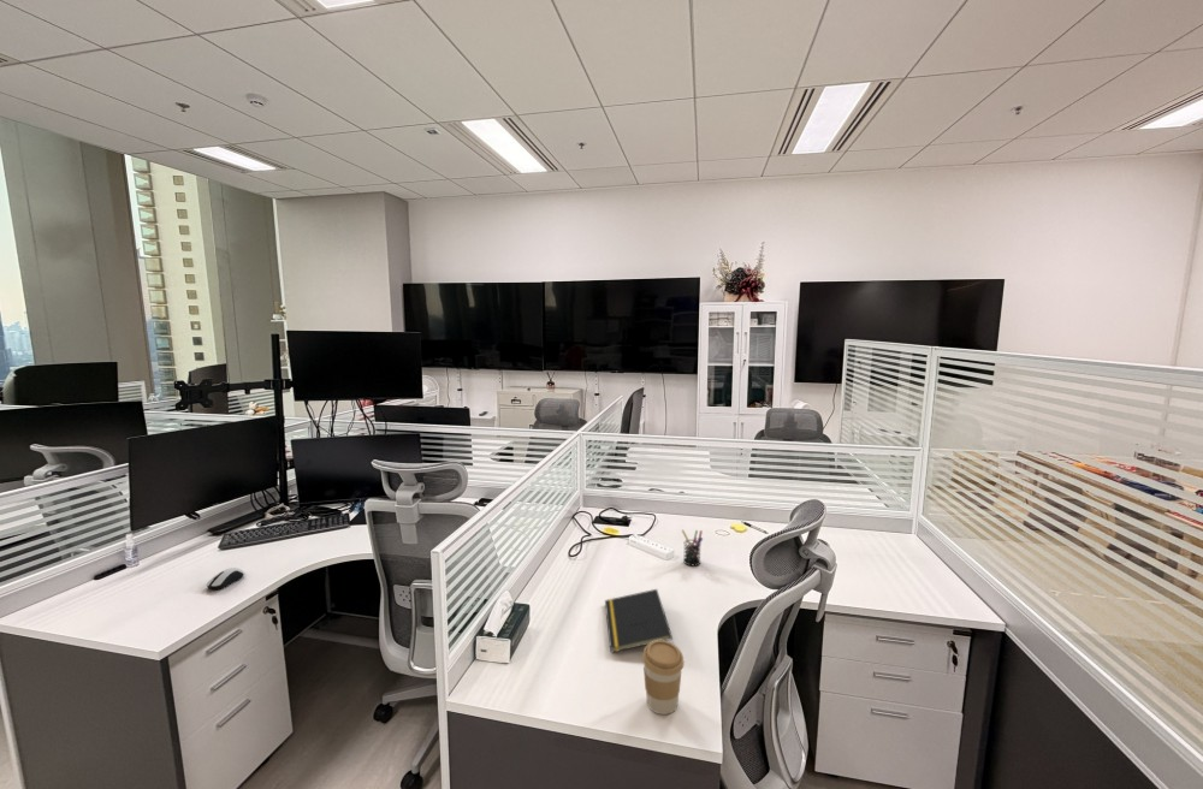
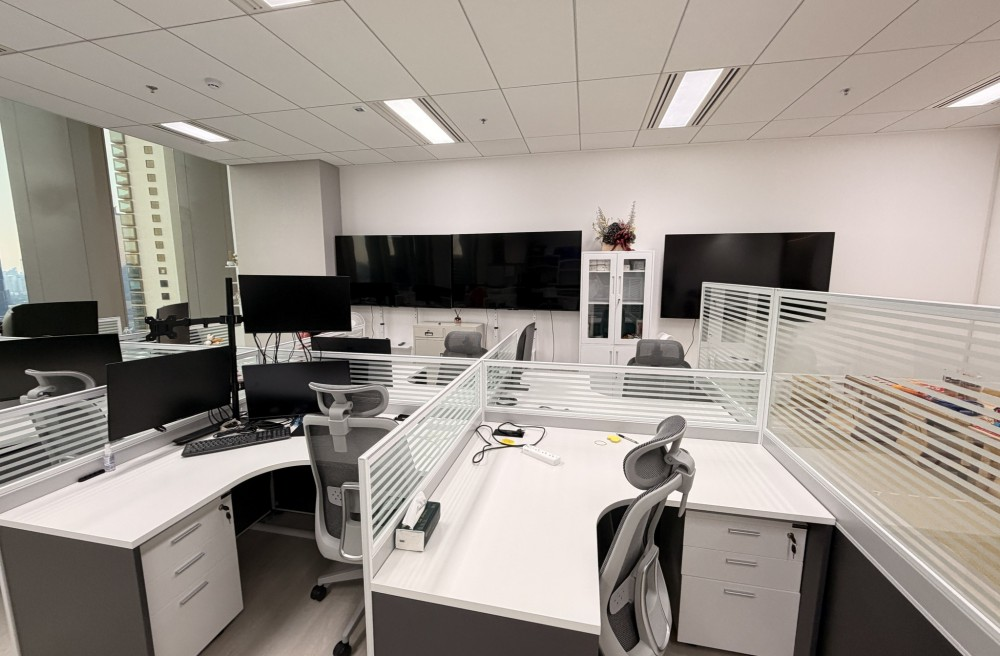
- pen holder (693, 545)
- computer mouse (225, 576)
- notepad (635, 618)
- coffee cup (662, 676)
